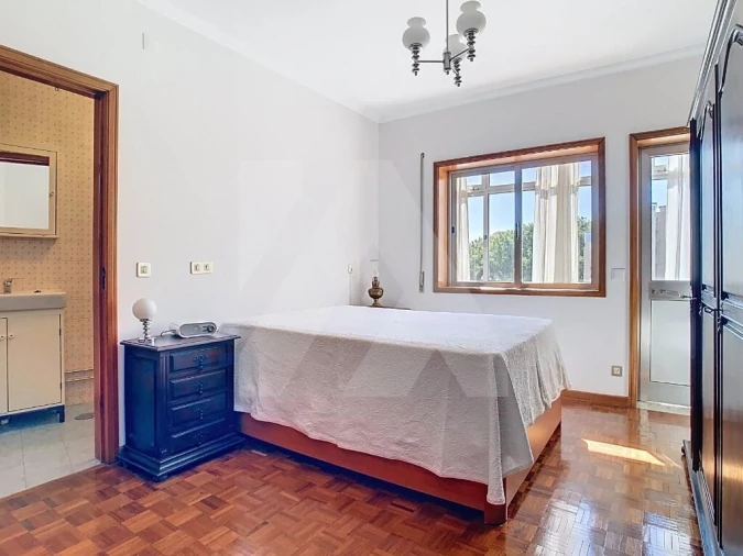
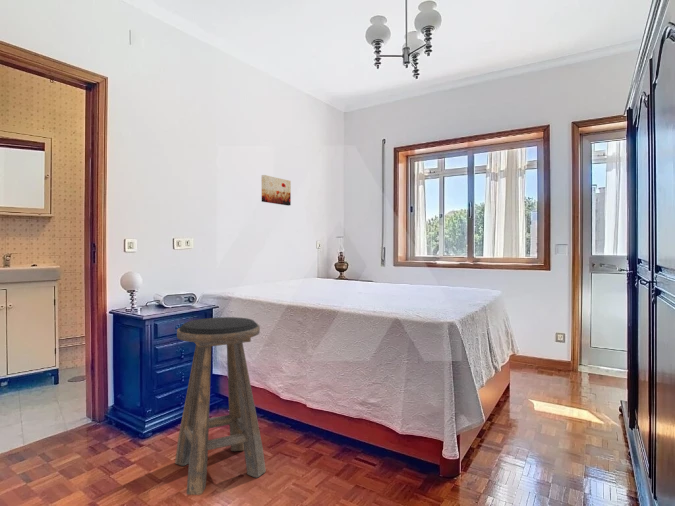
+ stool (228, 394)
+ wall art (276, 190)
